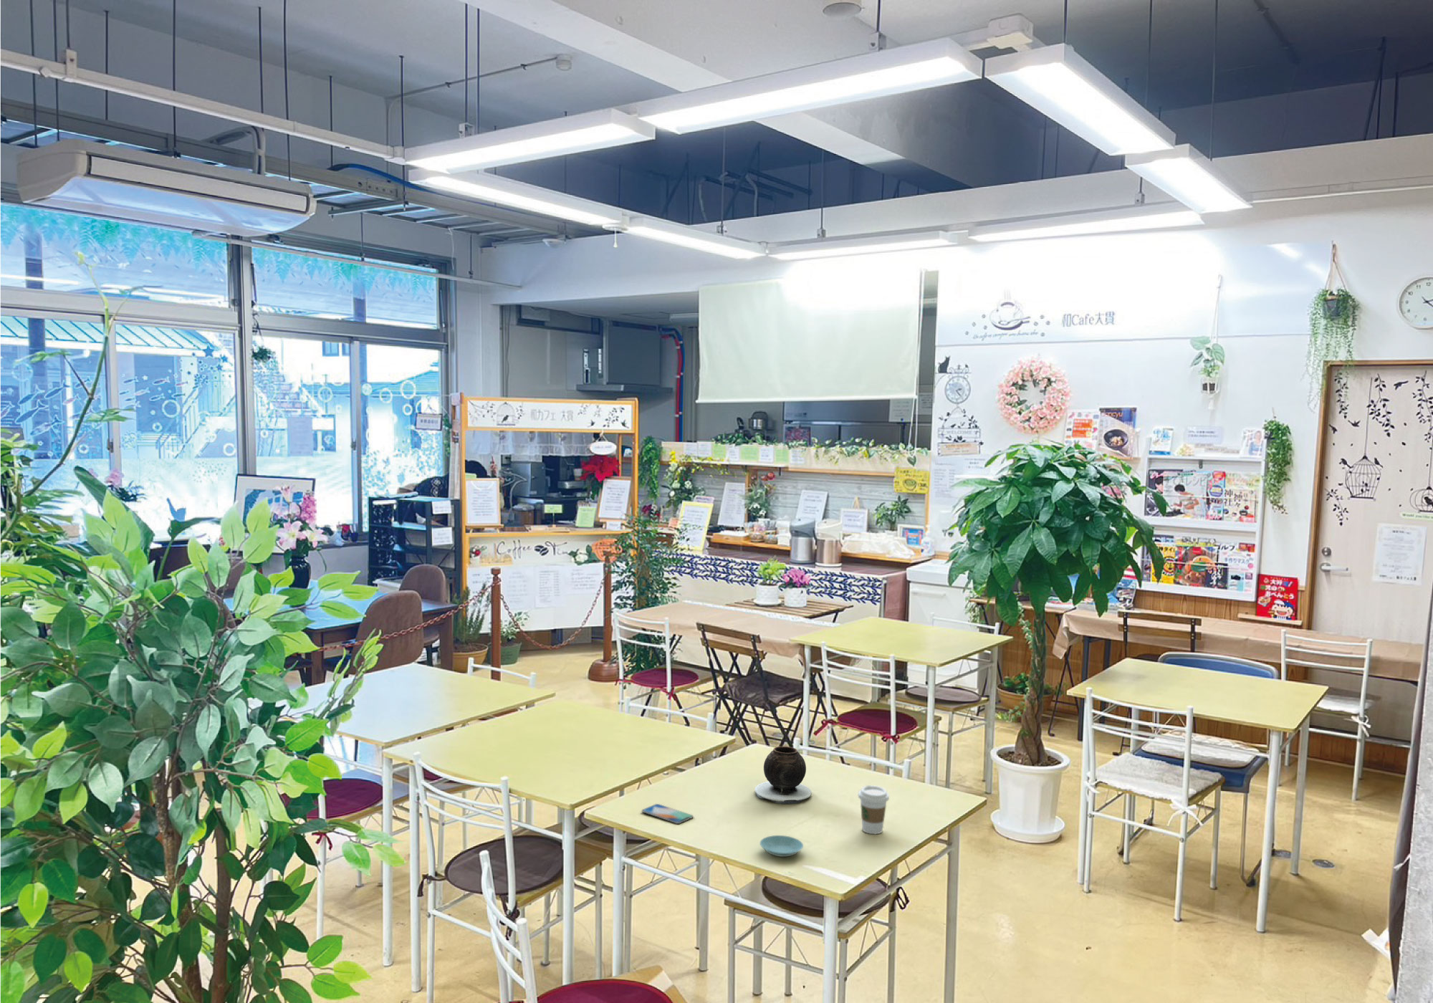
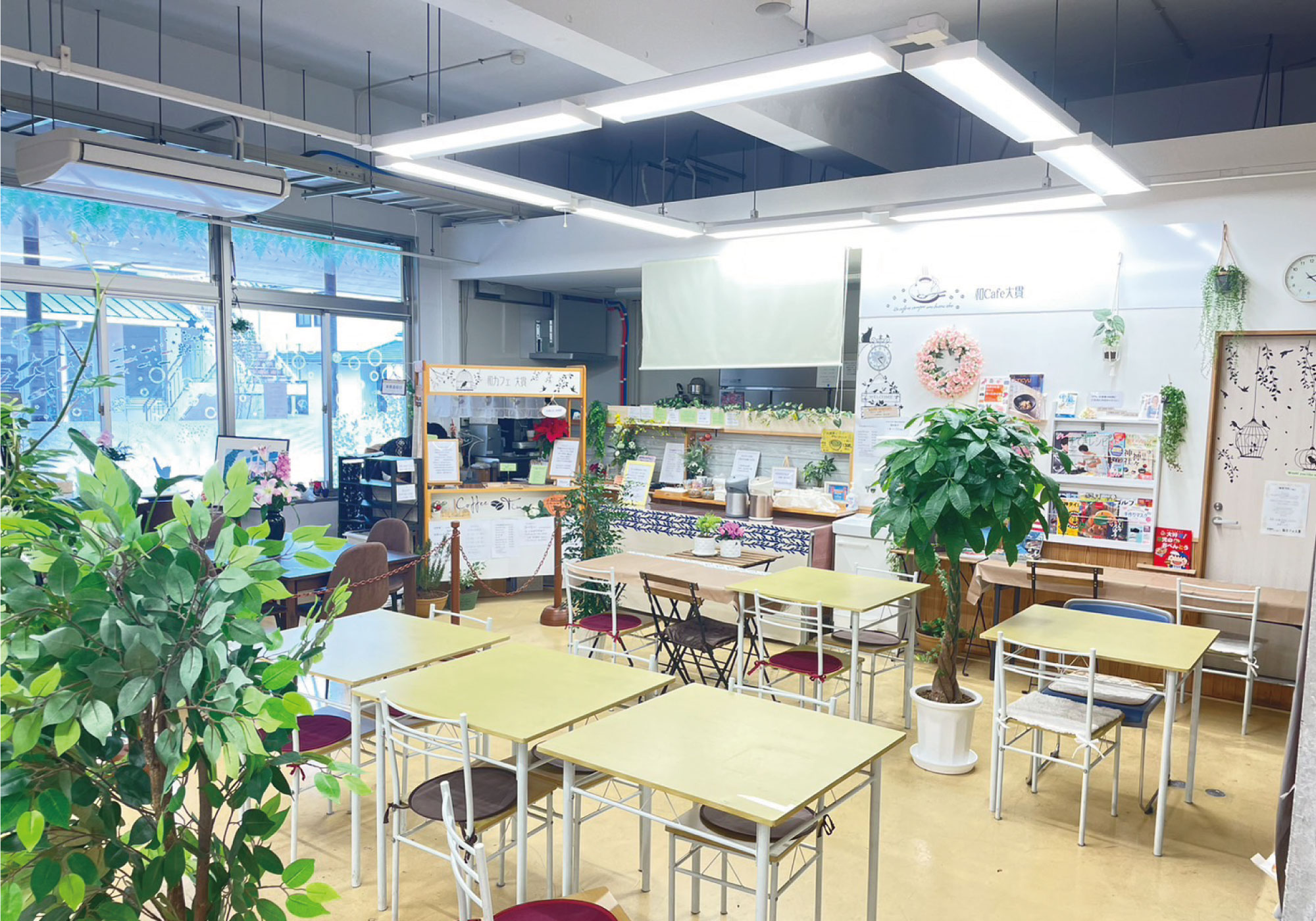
- vase (783, 772)
- saucer (781, 847)
- smartphone (667, 814)
- coffee cup (872, 809)
